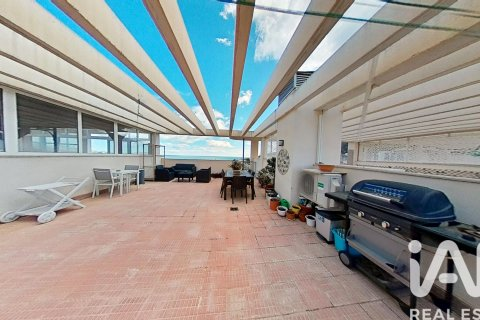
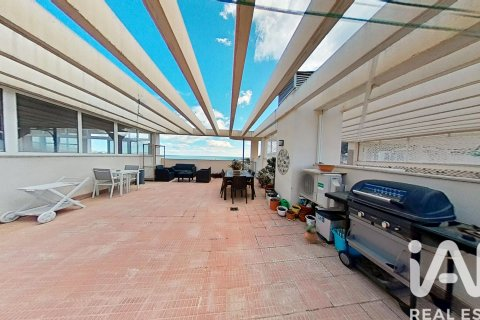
+ potted plant (312, 231)
